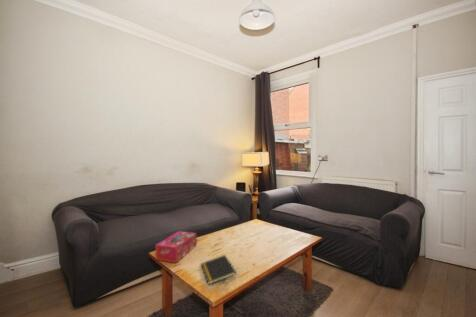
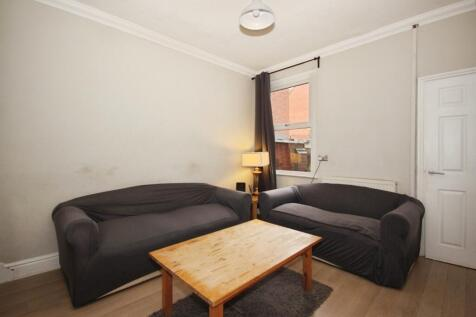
- notepad (217, 268)
- tissue box (177, 245)
